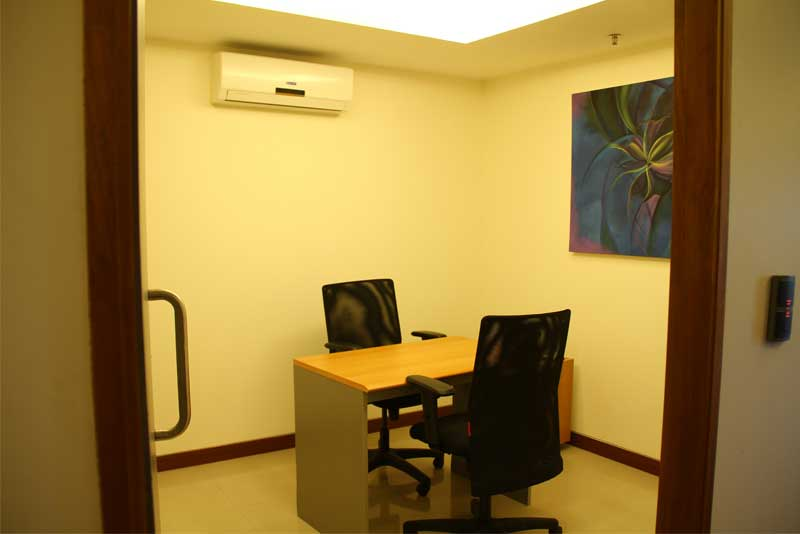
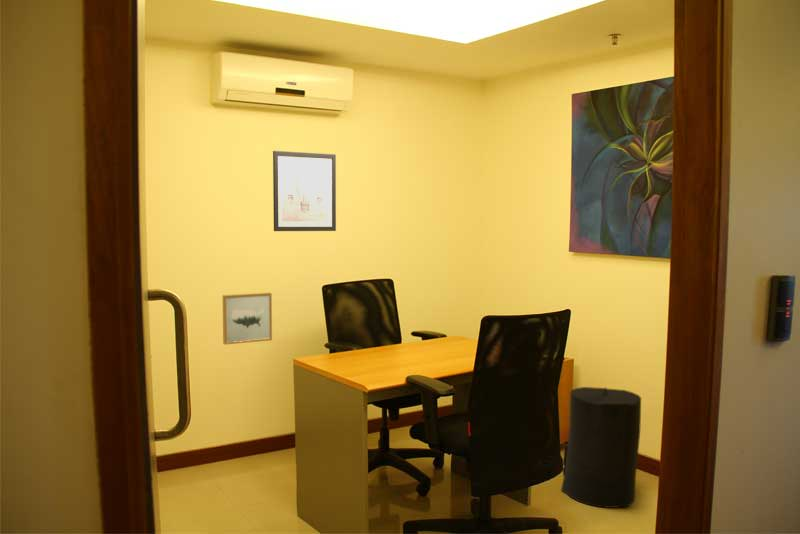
+ wall art (305, 192)
+ trash can (602, 440)
+ wall art (247, 318)
